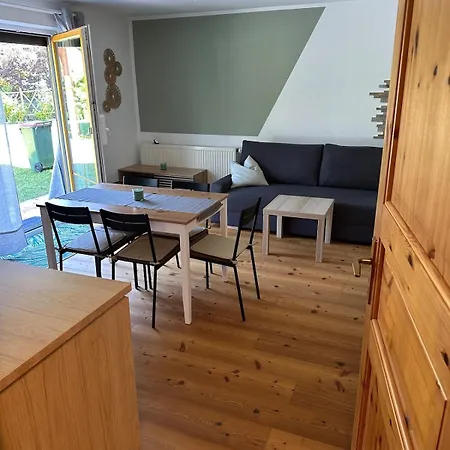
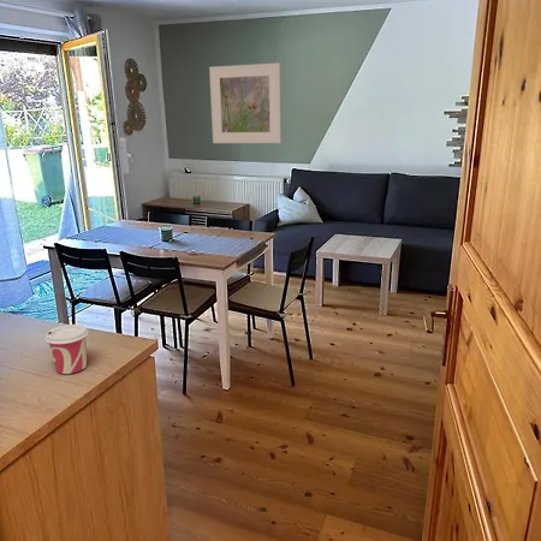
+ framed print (244, 105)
+ cup (69, 349)
